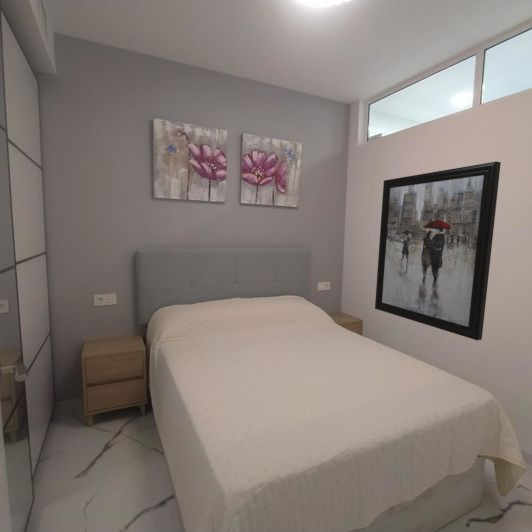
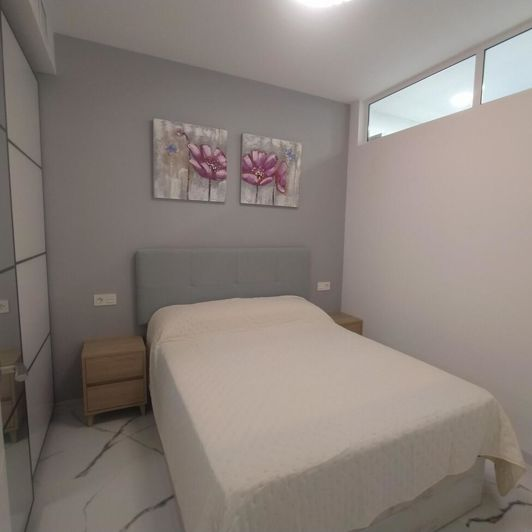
- wall art (425, 249)
